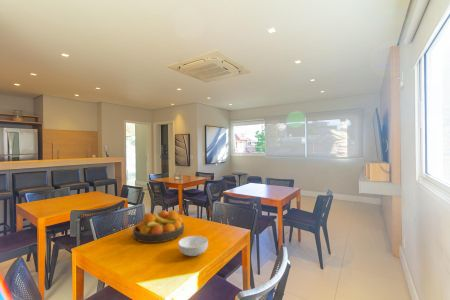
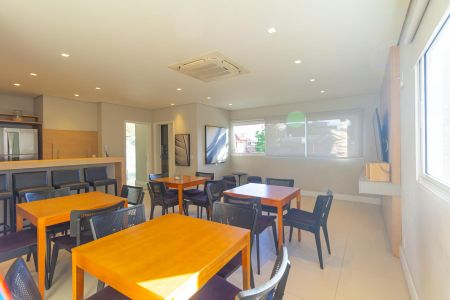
- cereal bowl (193, 247)
- fruit bowl (159, 222)
